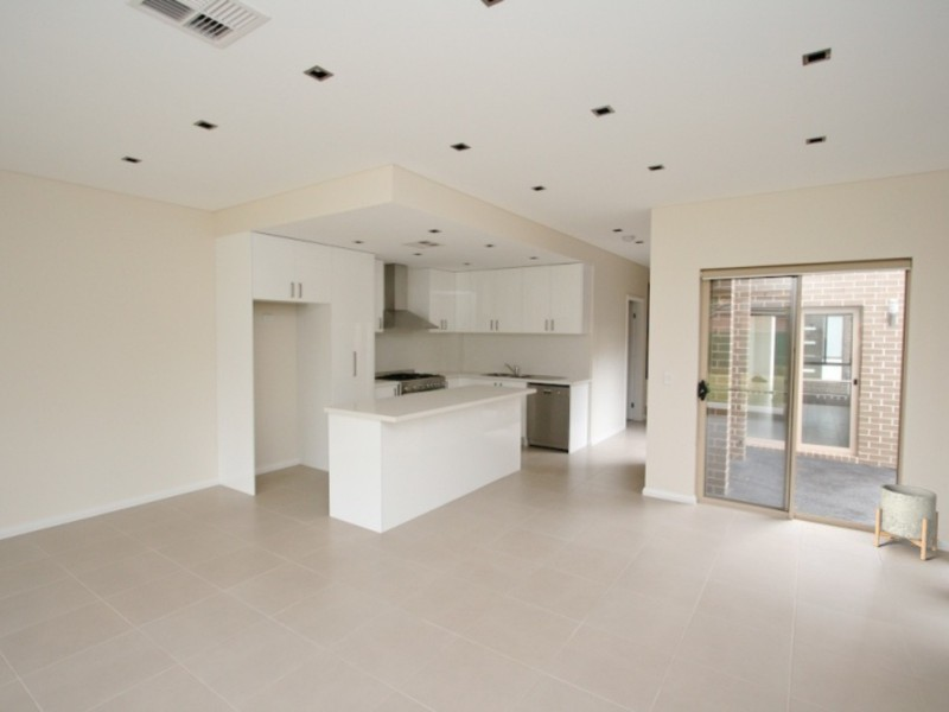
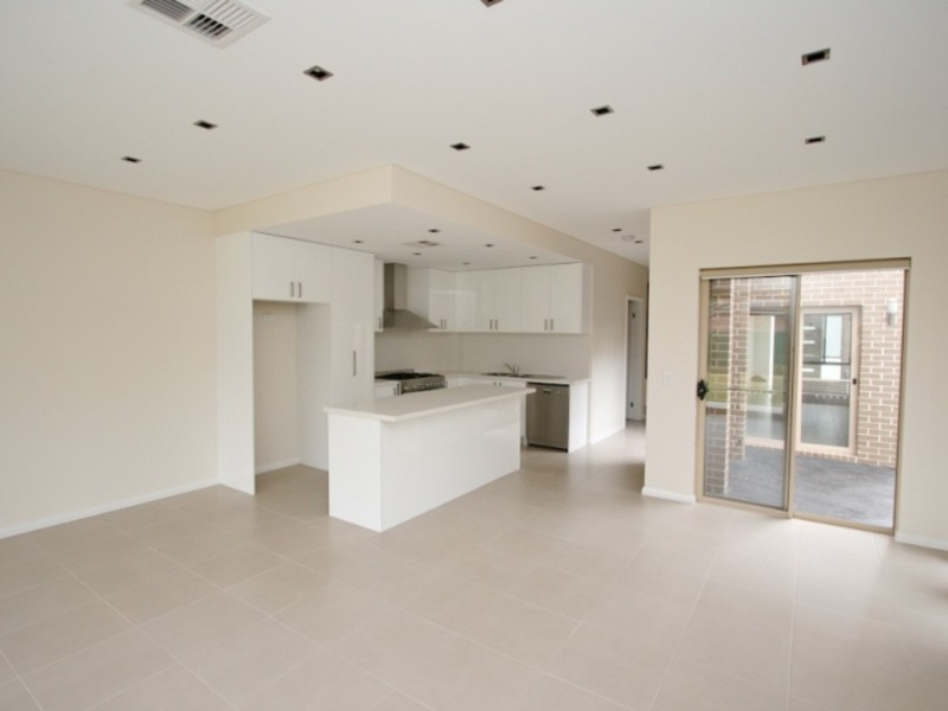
- planter (906, 519)
